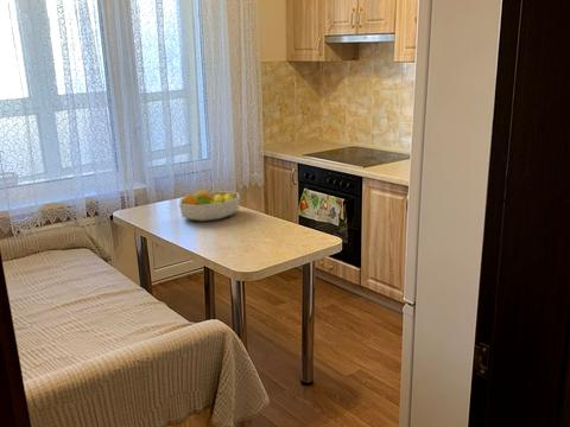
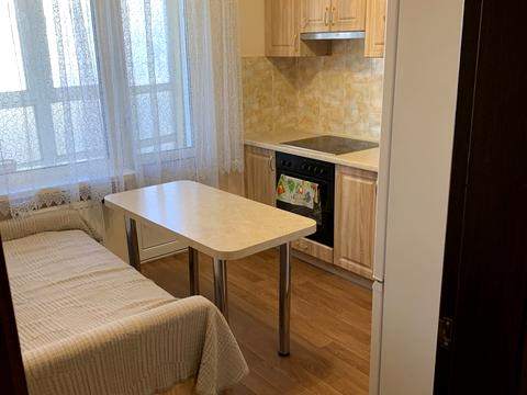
- fruit bowl (209, 203)
